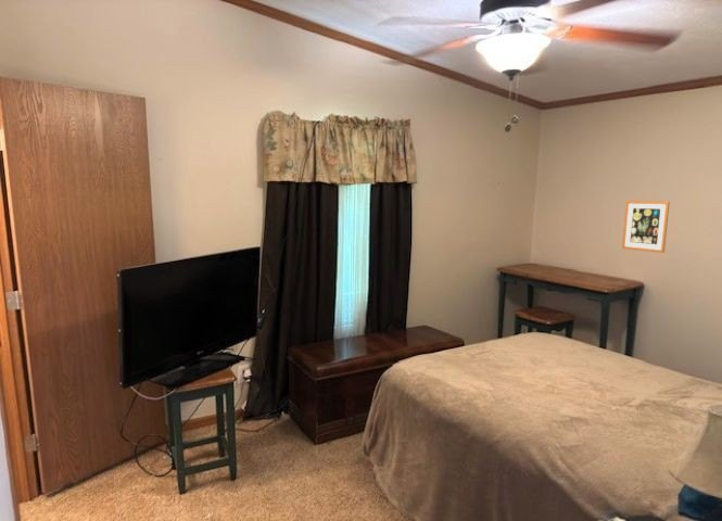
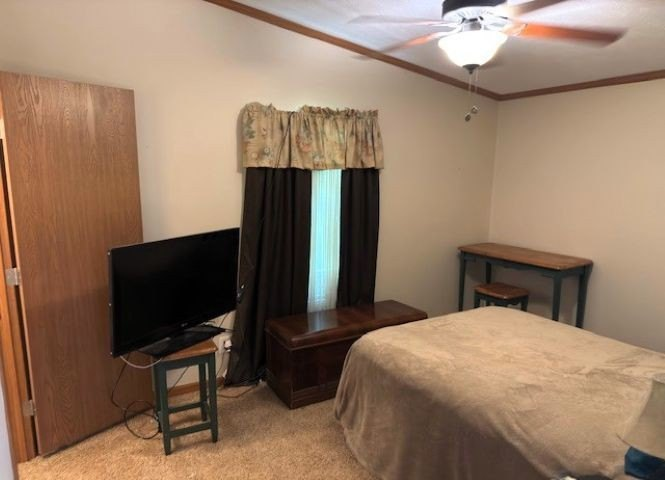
- wall art (644, 226)
